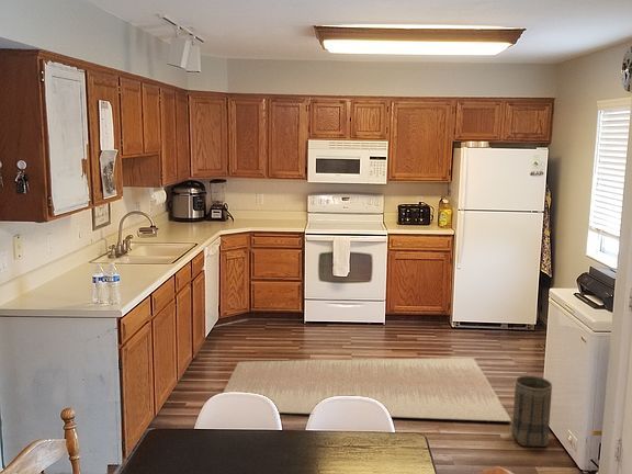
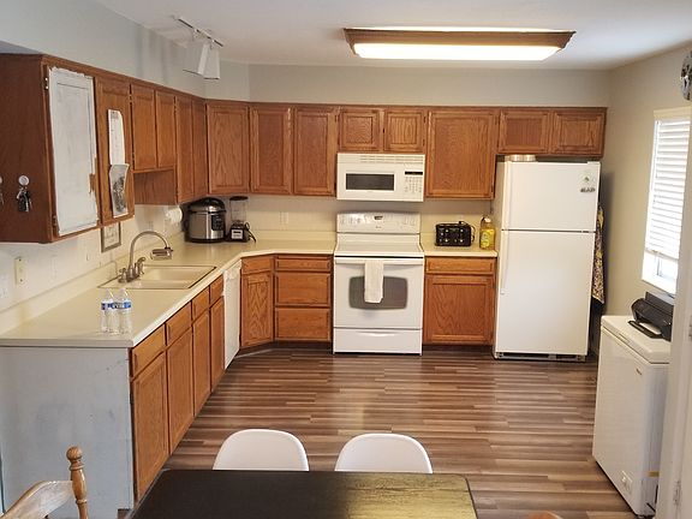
- basket (531, 410)
- rug (359, 377)
